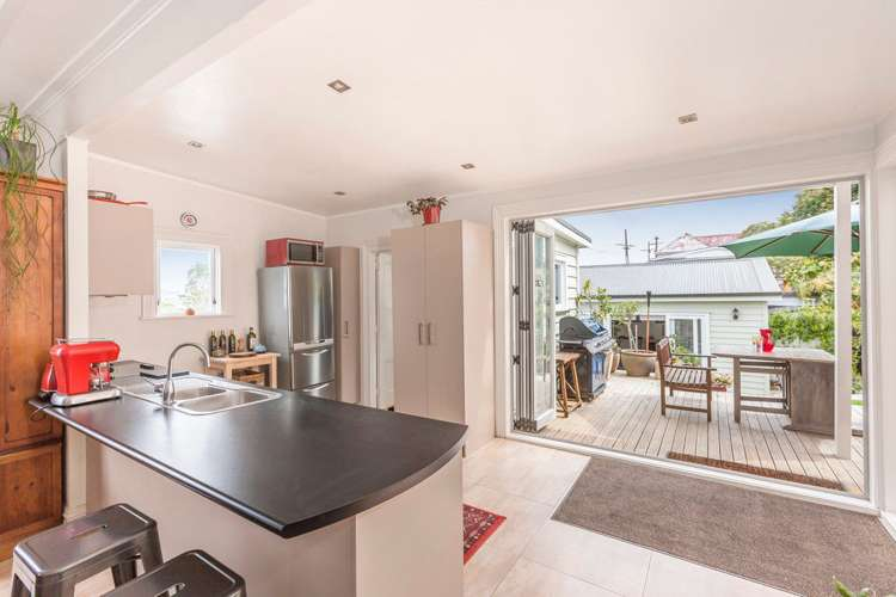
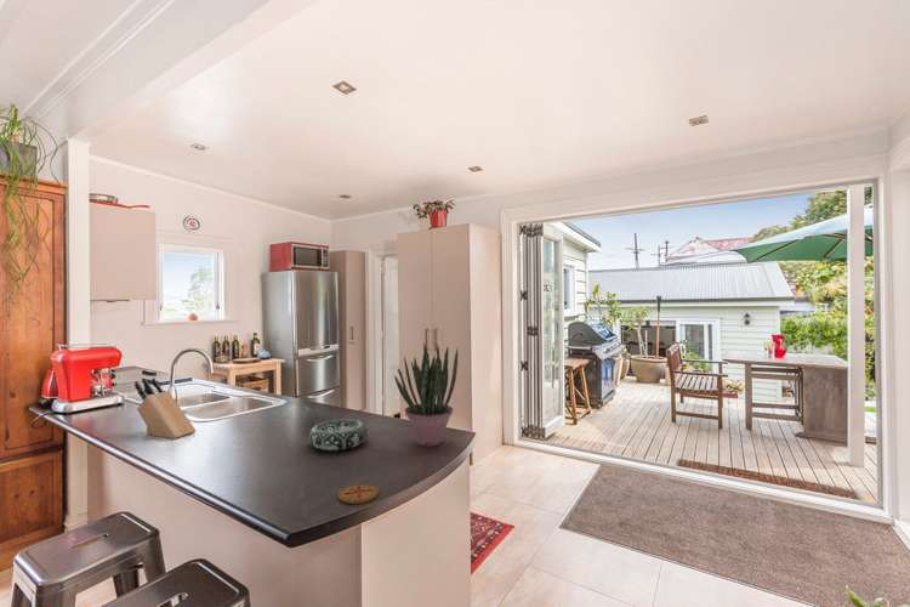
+ decorative bowl (339, 433)
+ knife block (163, 407)
+ coaster (358, 493)
+ potted plant (428, 391)
